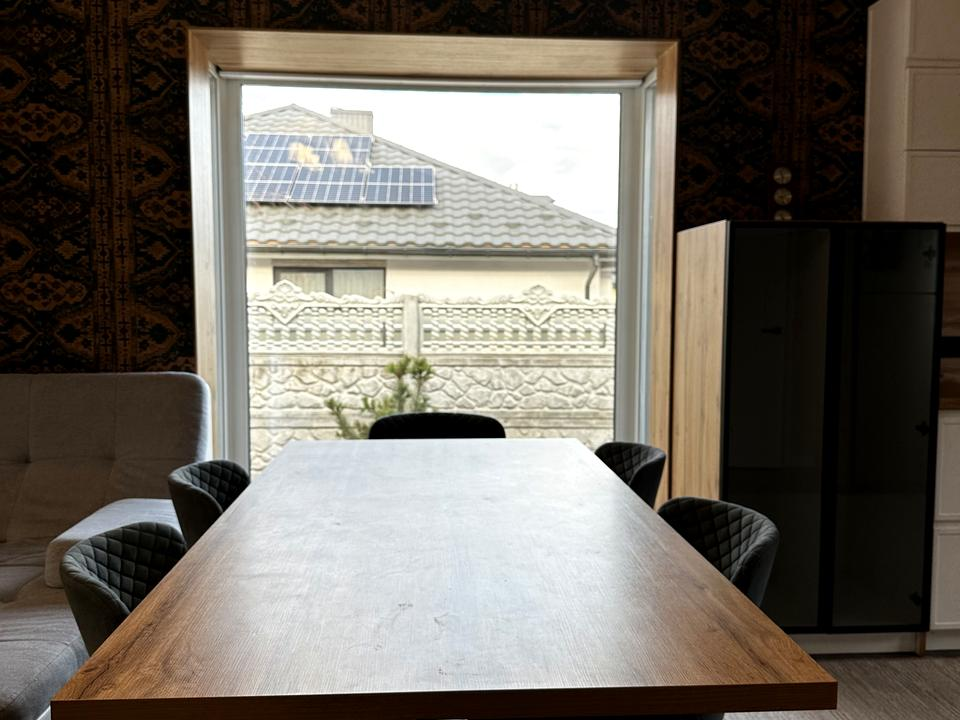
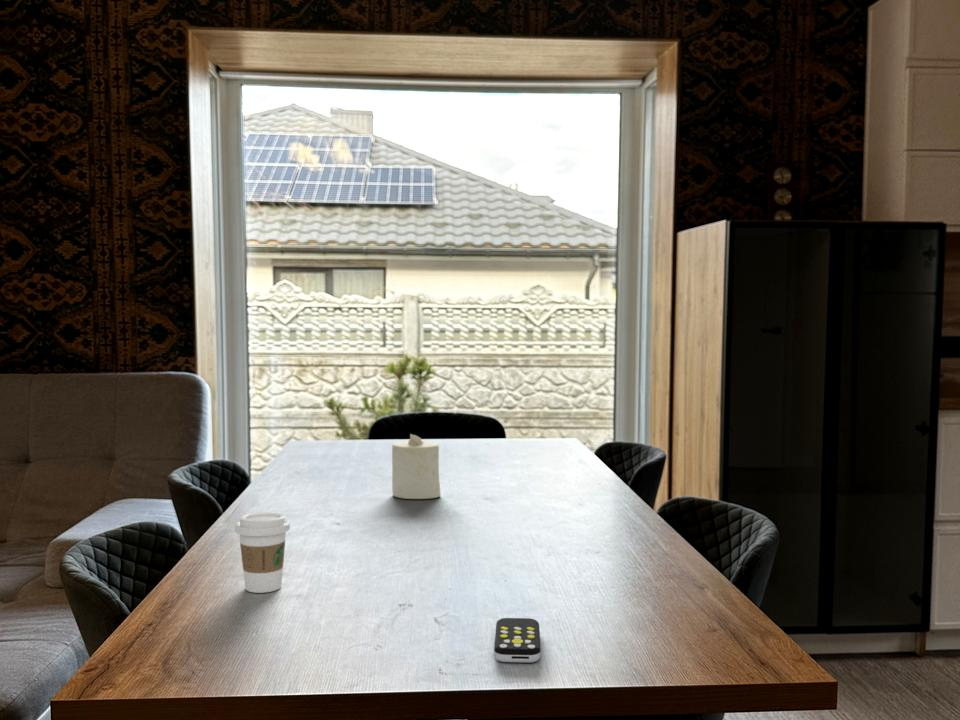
+ remote control (517, 638)
+ coffee cup (263, 551)
+ candle (416, 464)
